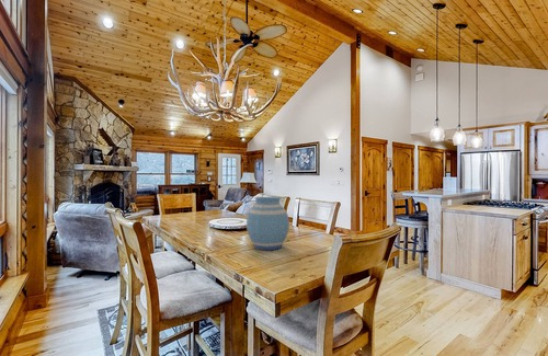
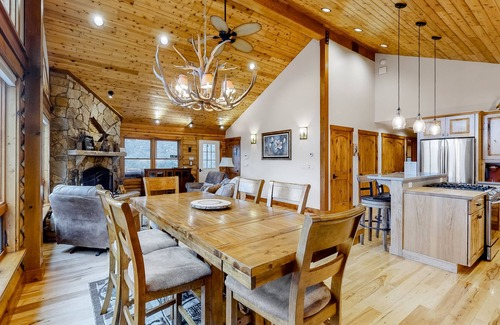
- vase (267, 221)
